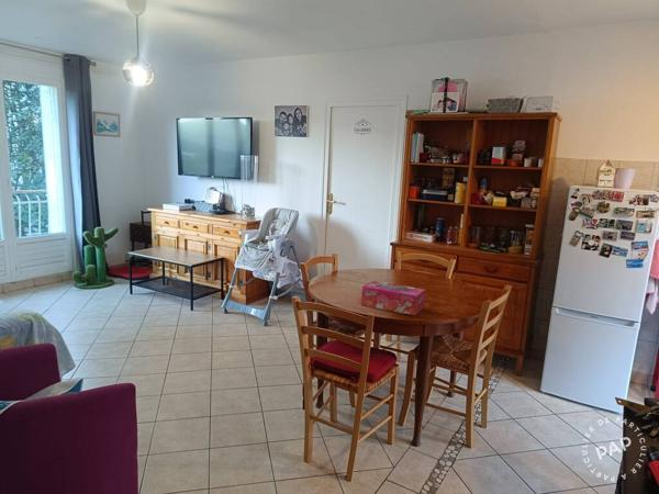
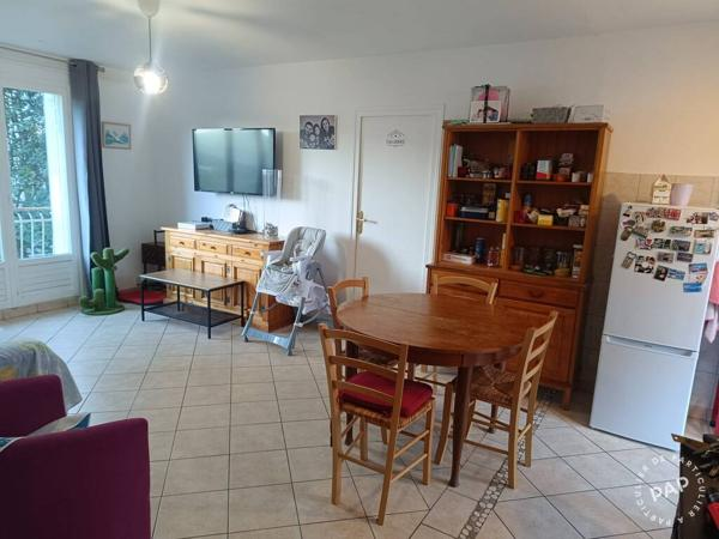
- tissue box (393, 296)
